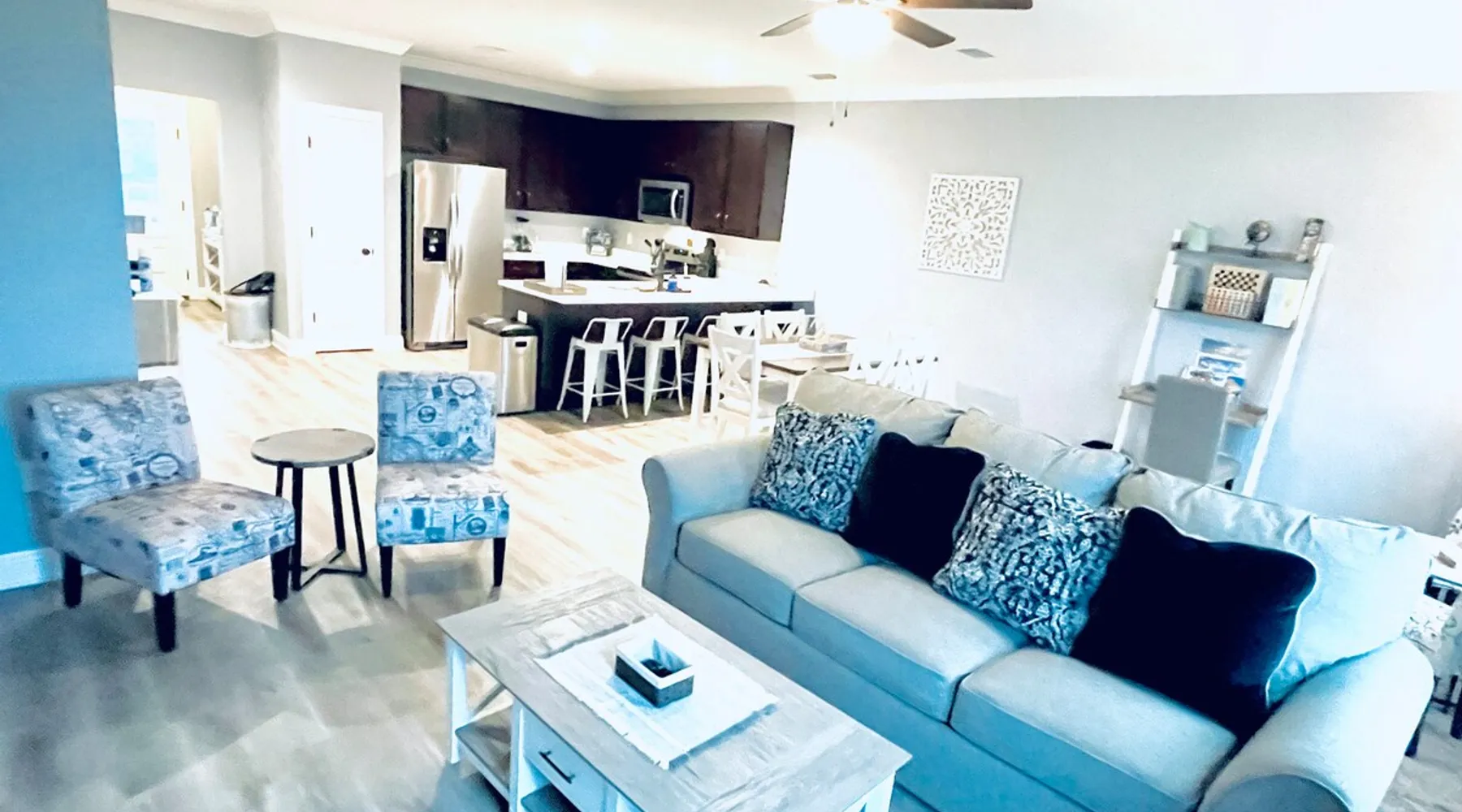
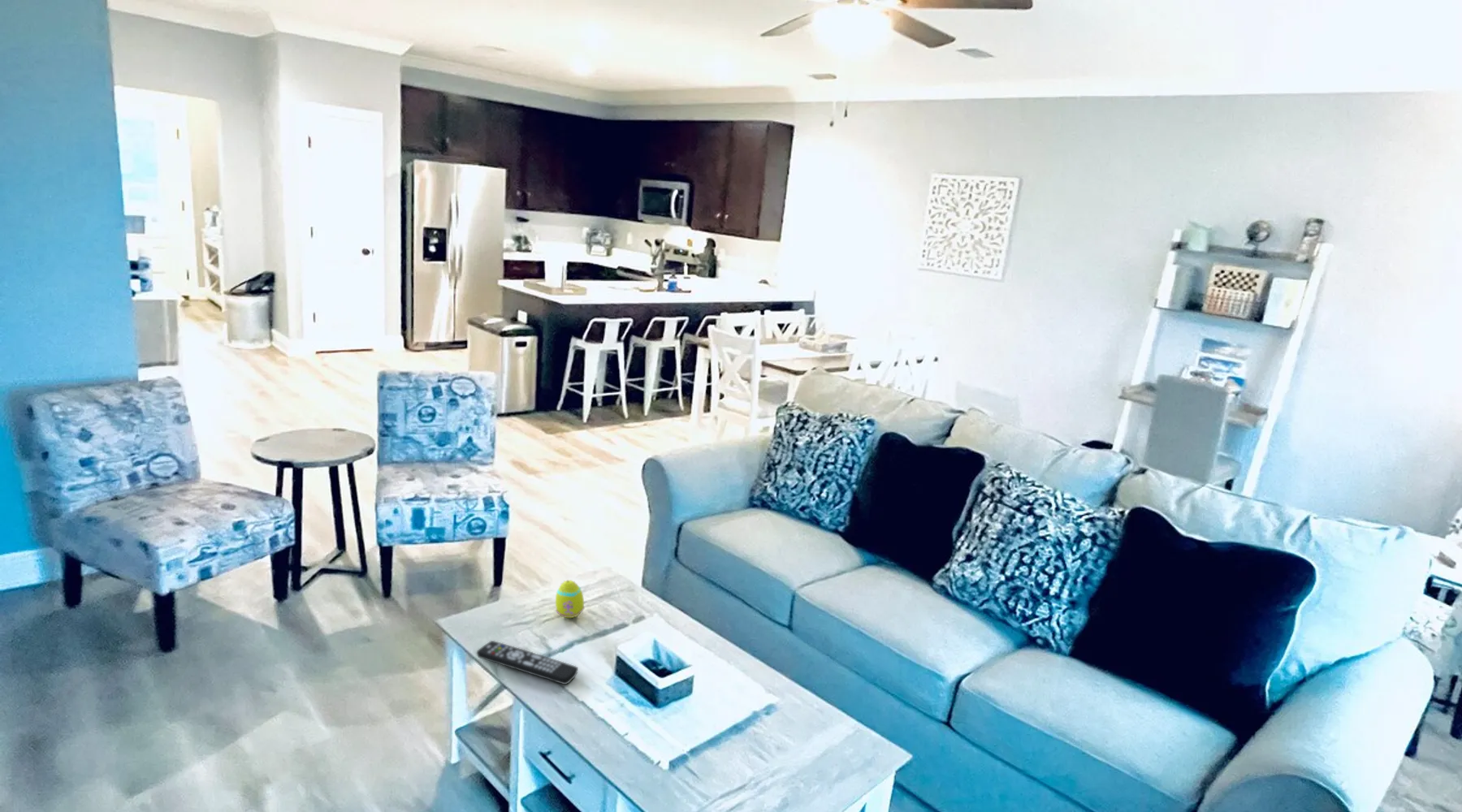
+ egg (570, 598)
+ remote control (526, 663)
